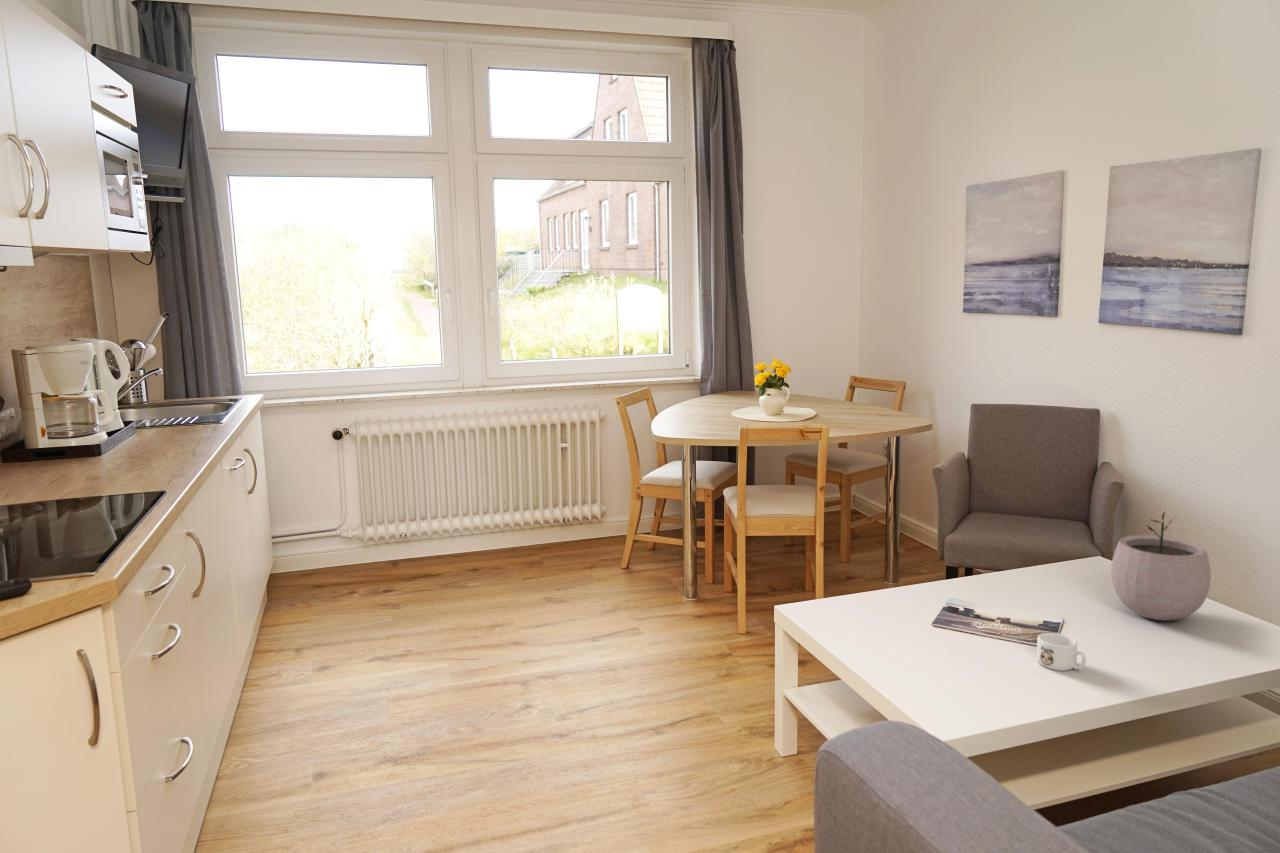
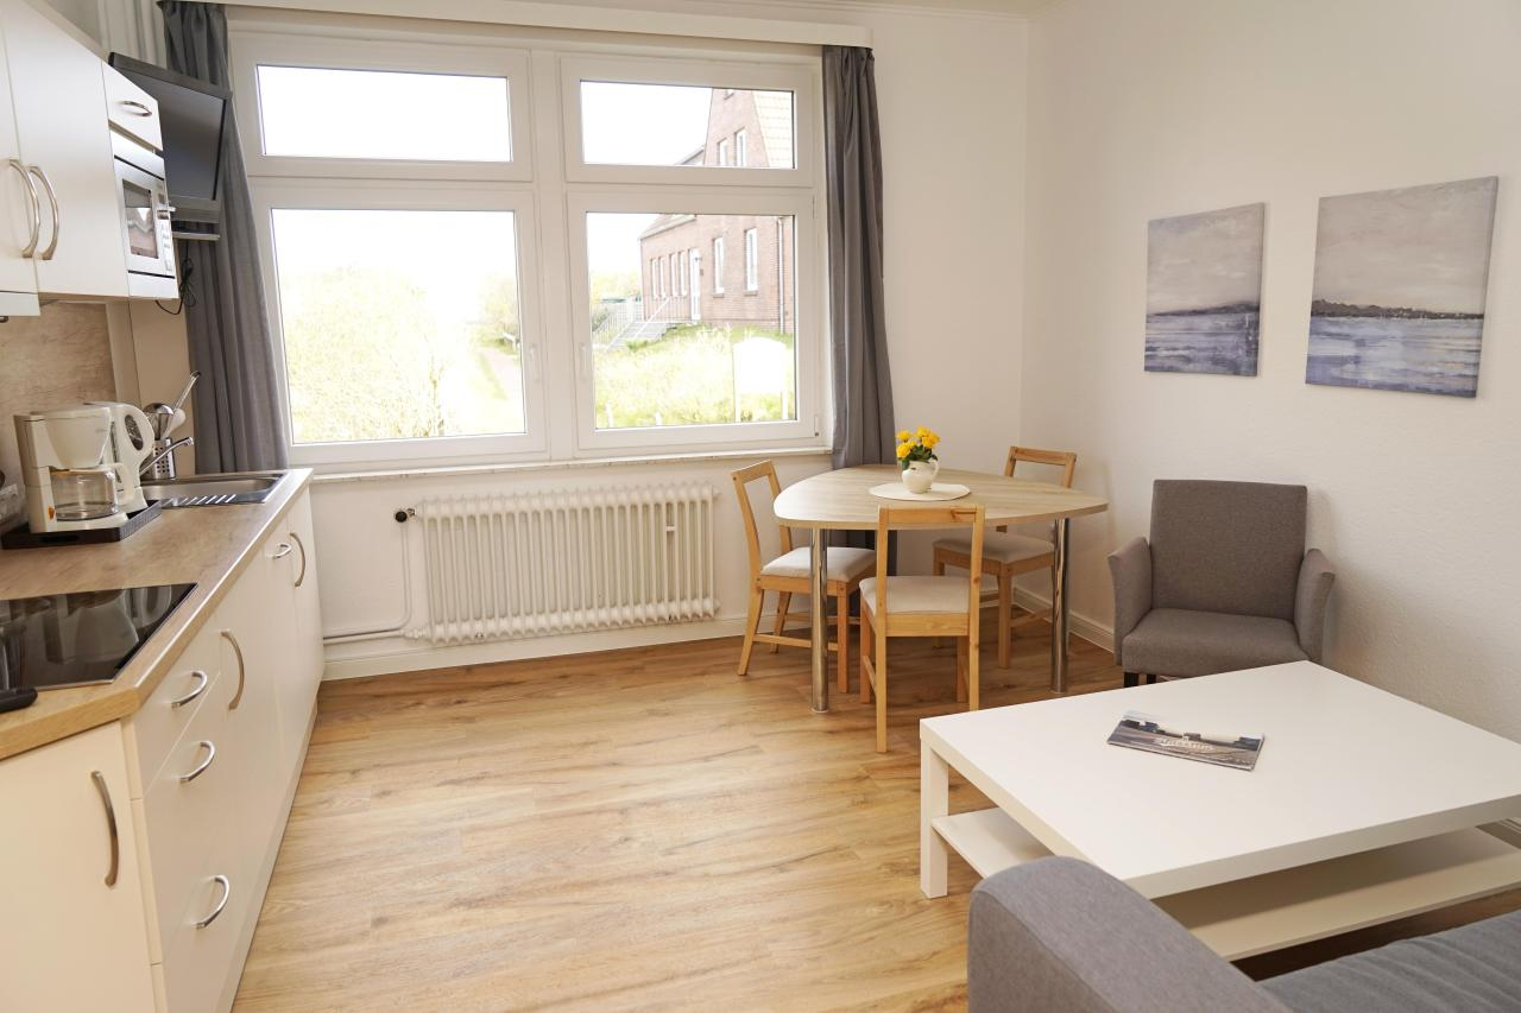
- plant pot (1160, 565)
- mug (1062, 654)
